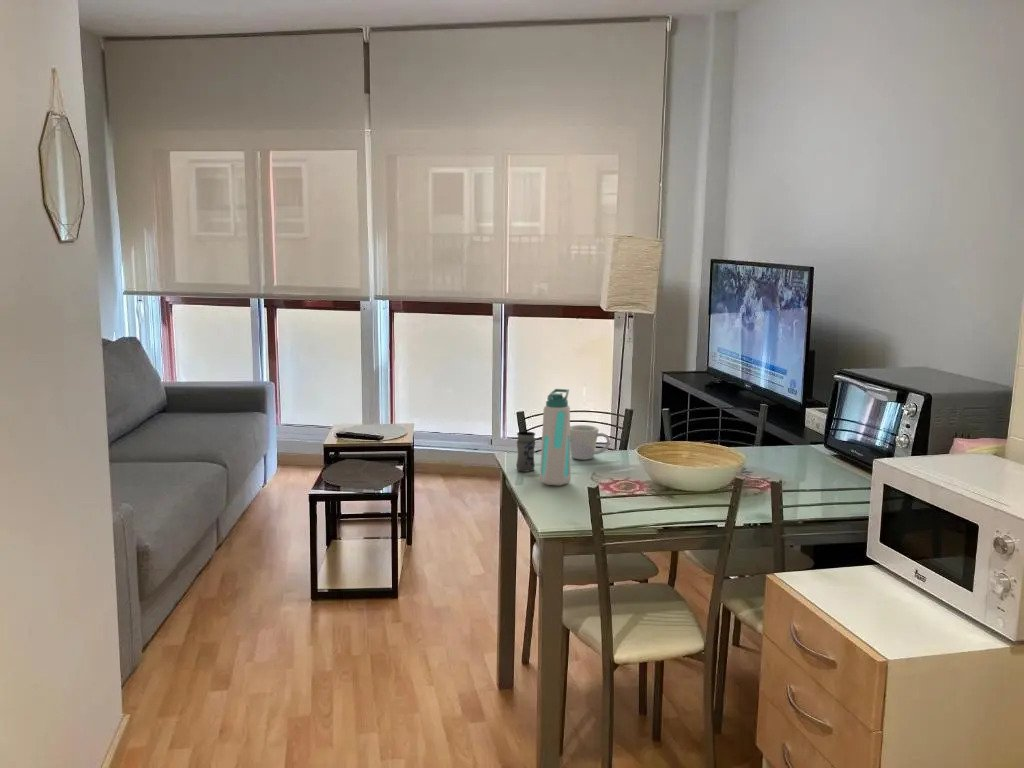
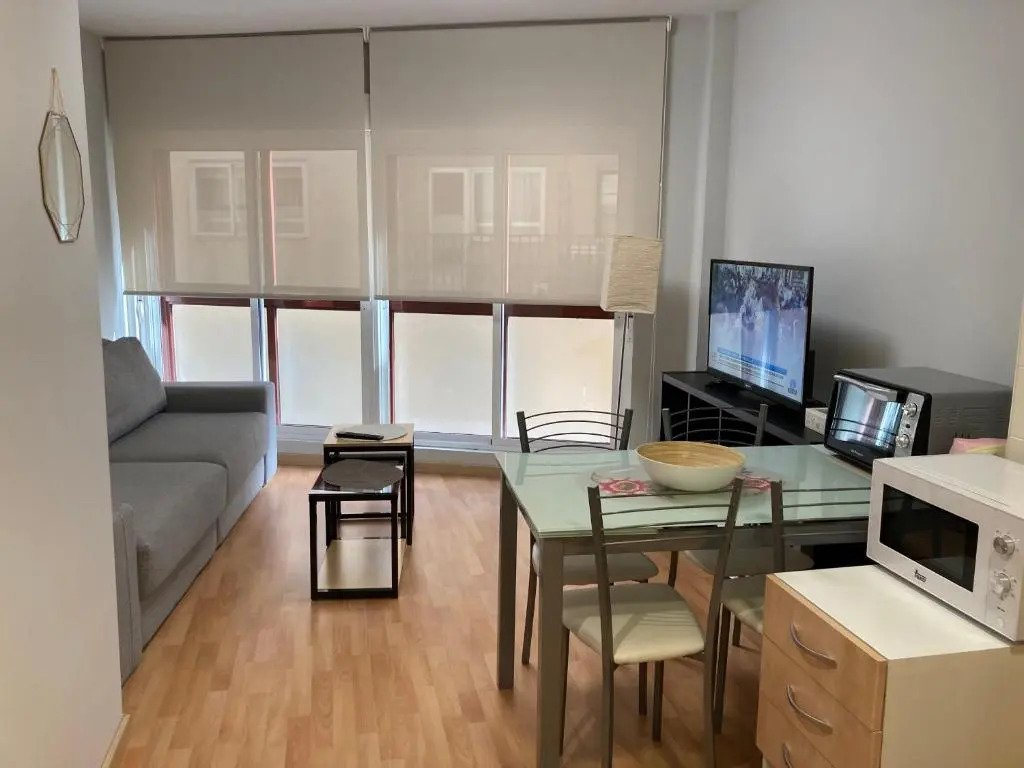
- mug (588, 443)
- jar (525, 451)
- water bottle (556, 437)
